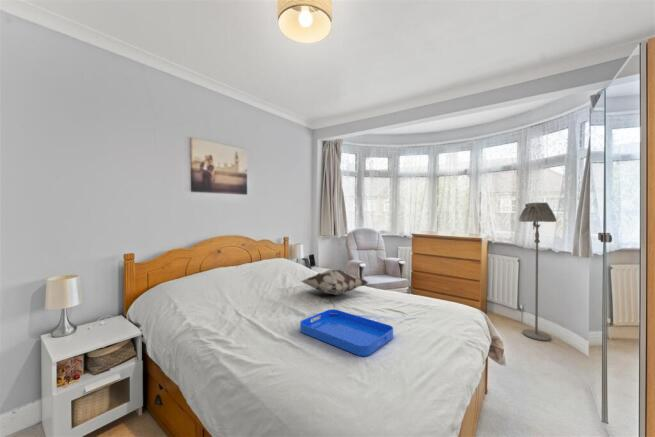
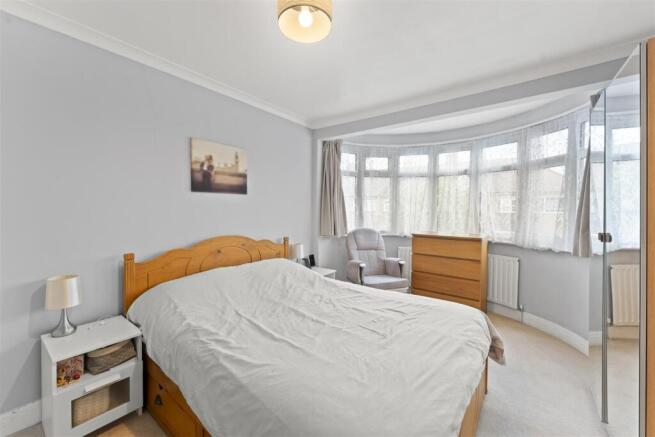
- decorative pillow (334, 282)
- serving tray (345, 329)
- floor lamp (536, 269)
